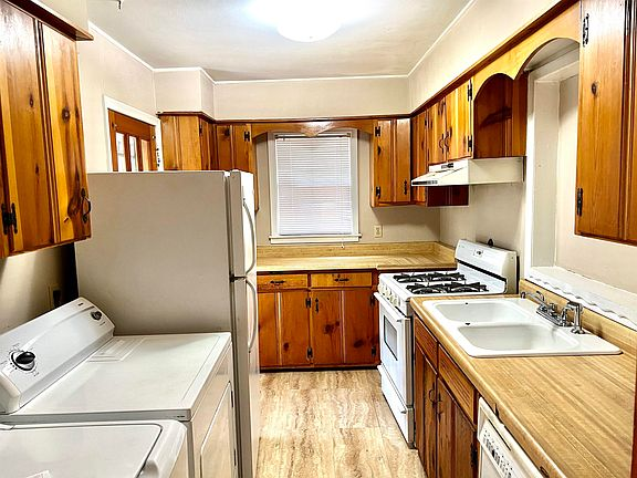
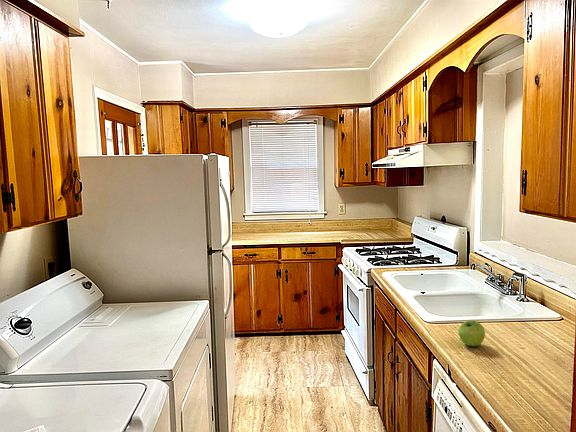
+ fruit (471, 333)
